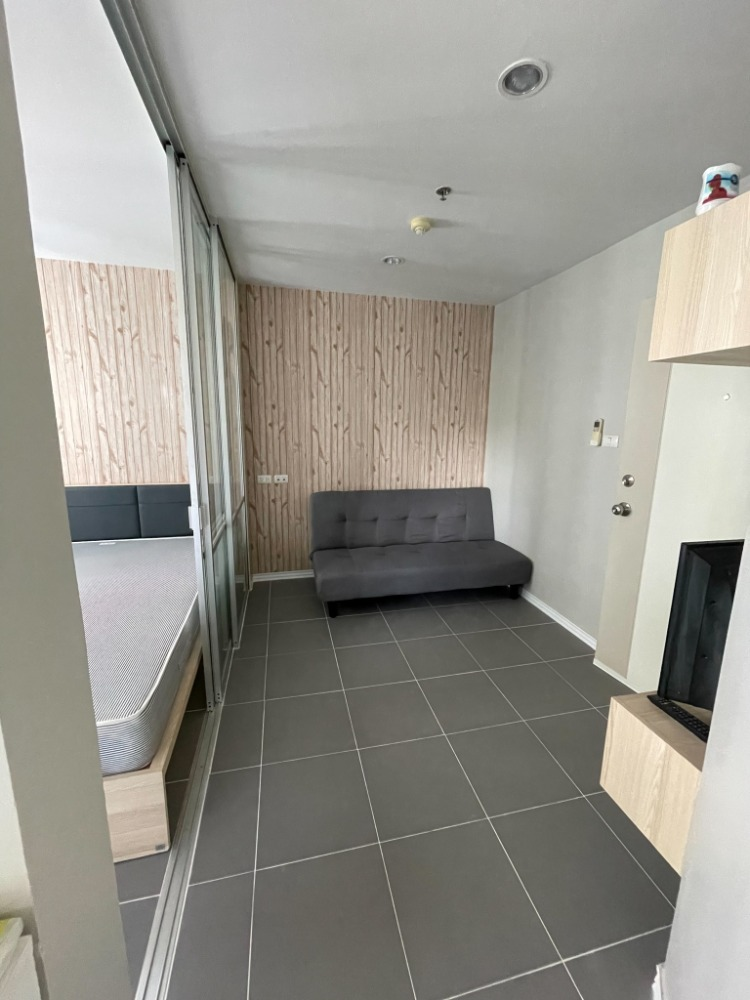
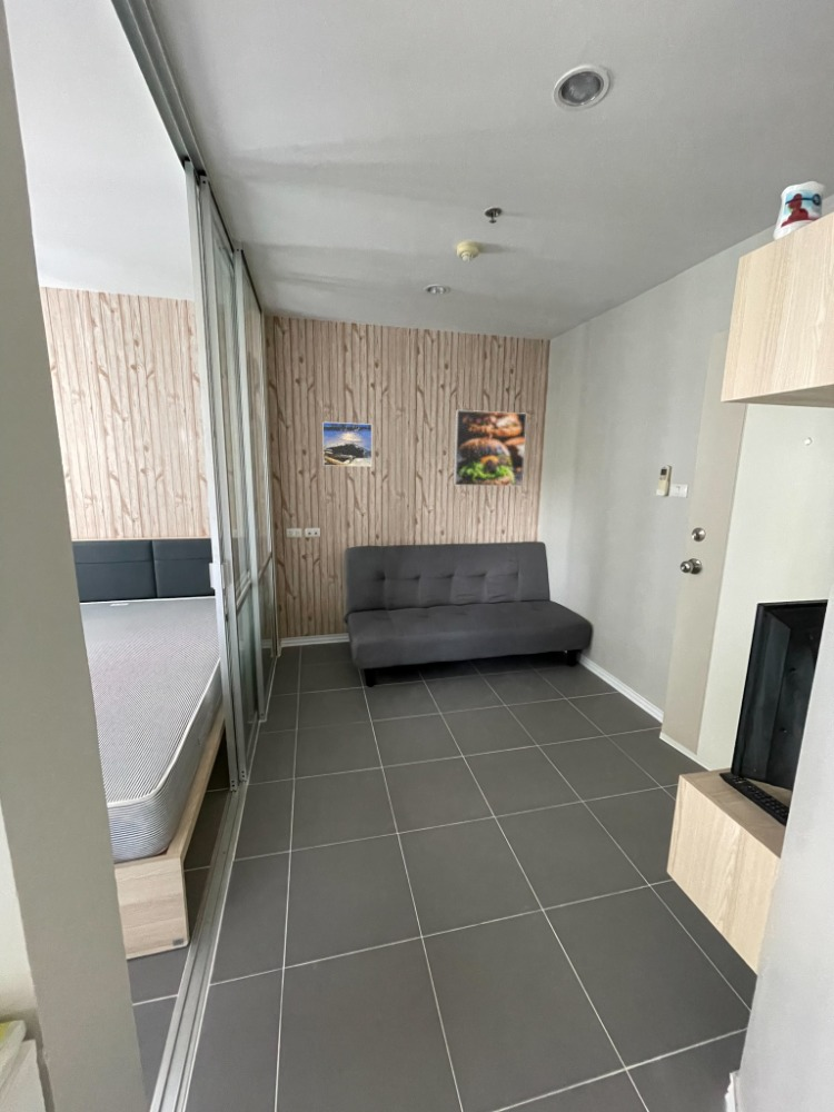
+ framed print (489, 449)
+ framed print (347, 445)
